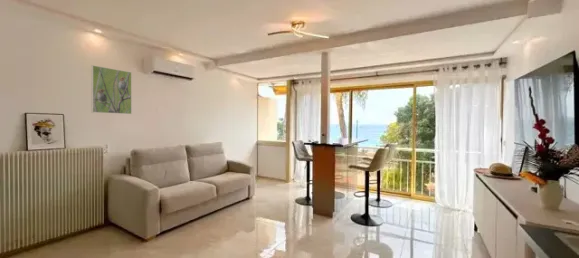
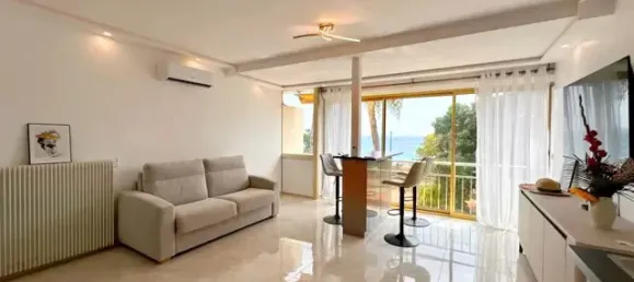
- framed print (112, 91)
